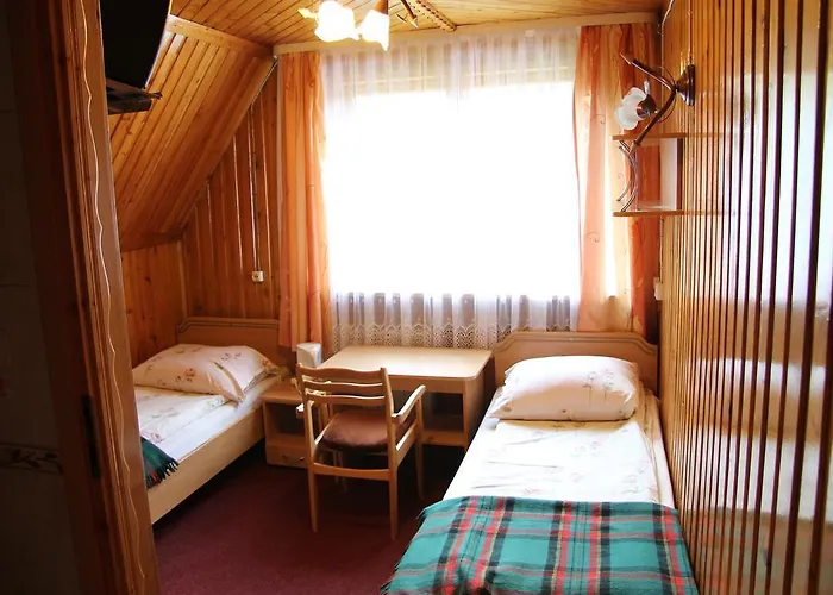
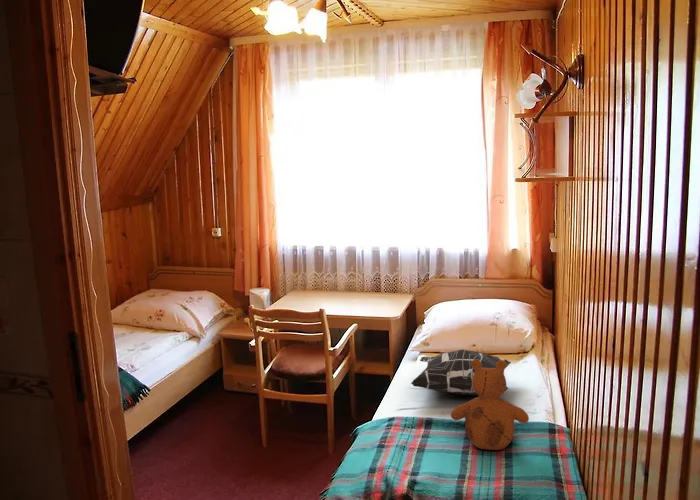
+ teddy bear (488, 399)
+ decorative pillow (461, 371)
